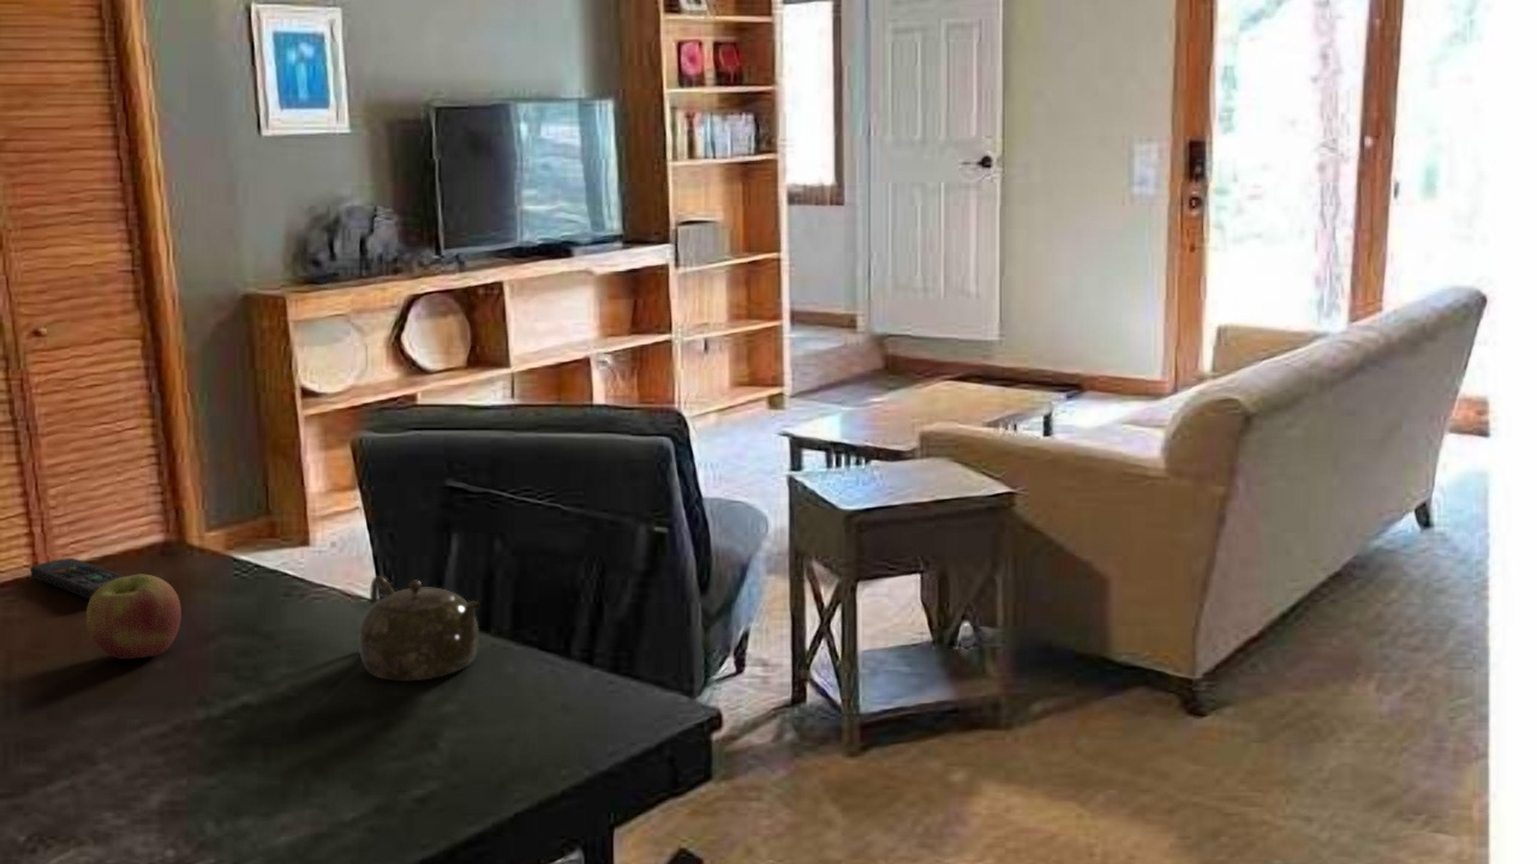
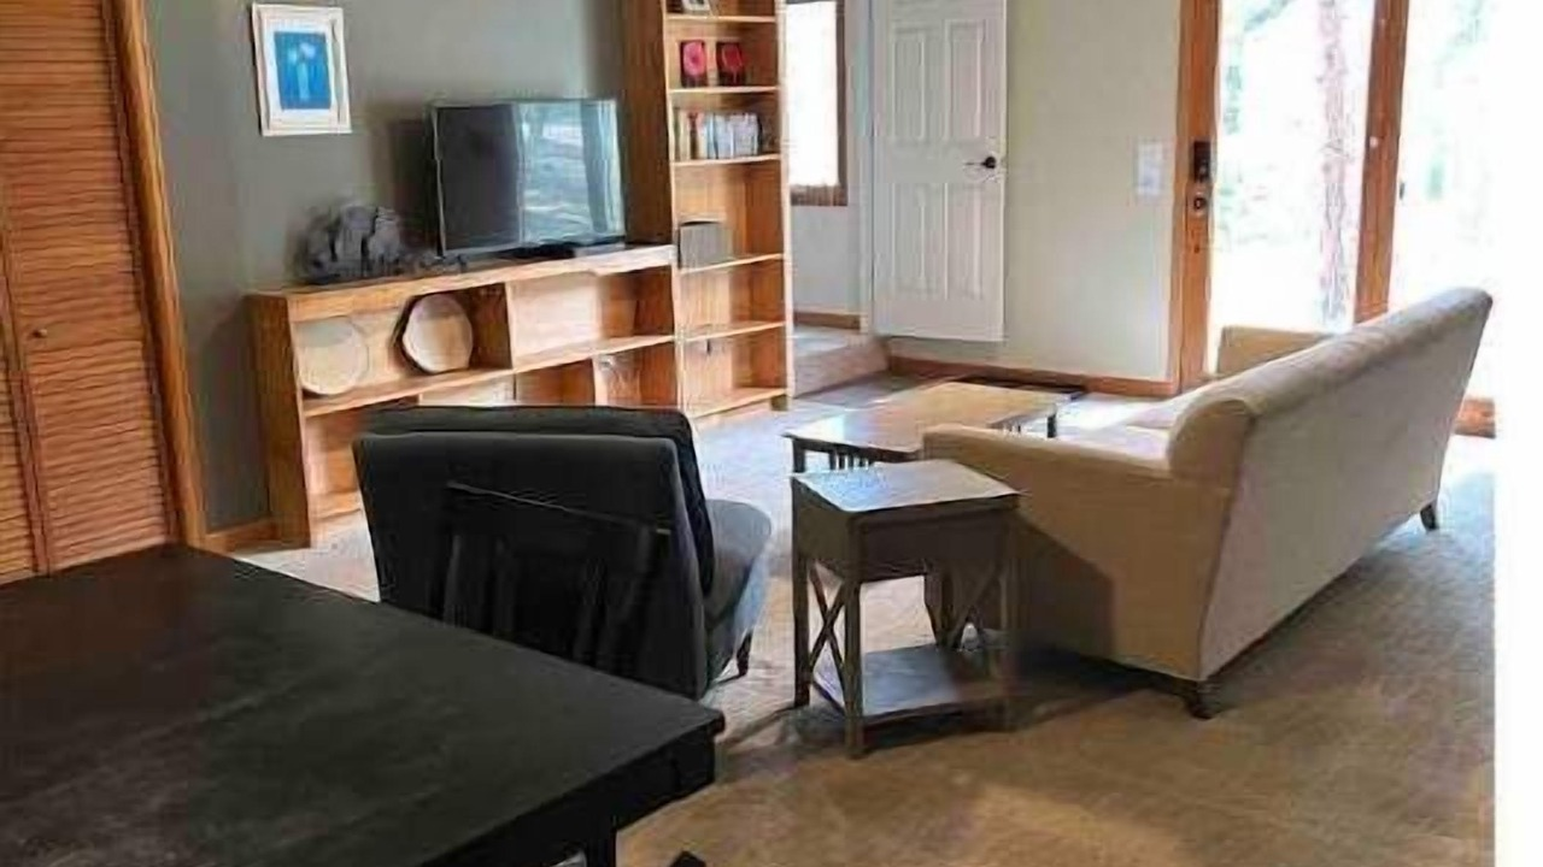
- apple (133, 618)
- teapot (423, 623)
- remote control (83, 577)
